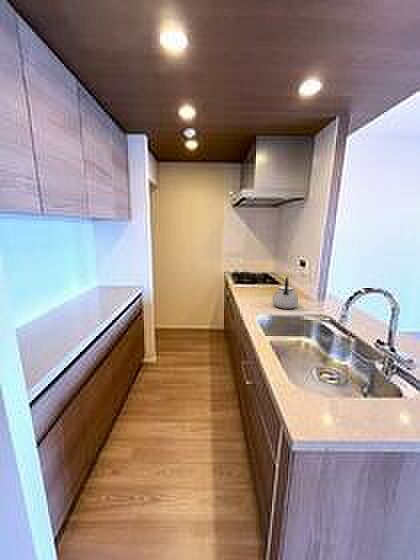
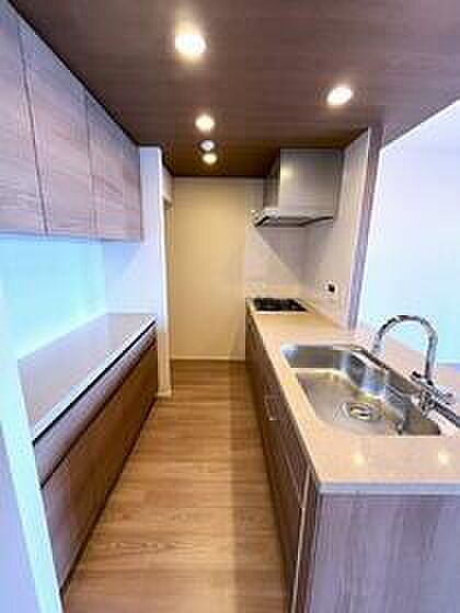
- kettle (285, 292)
